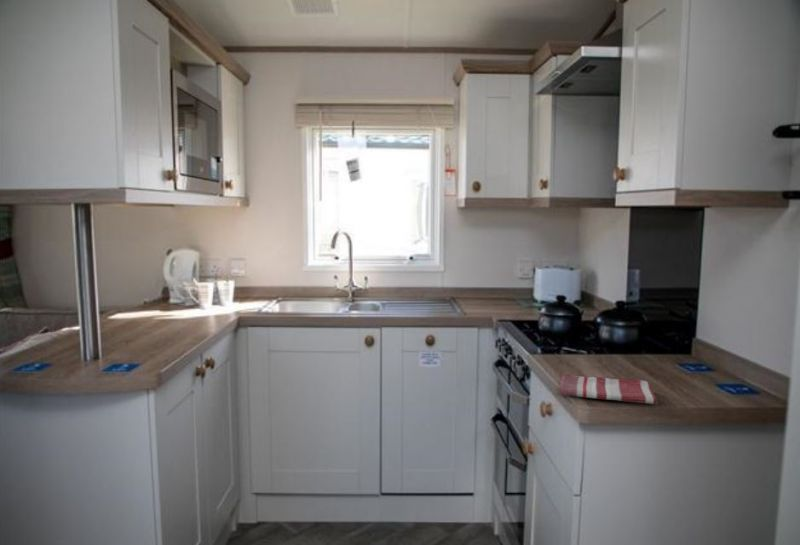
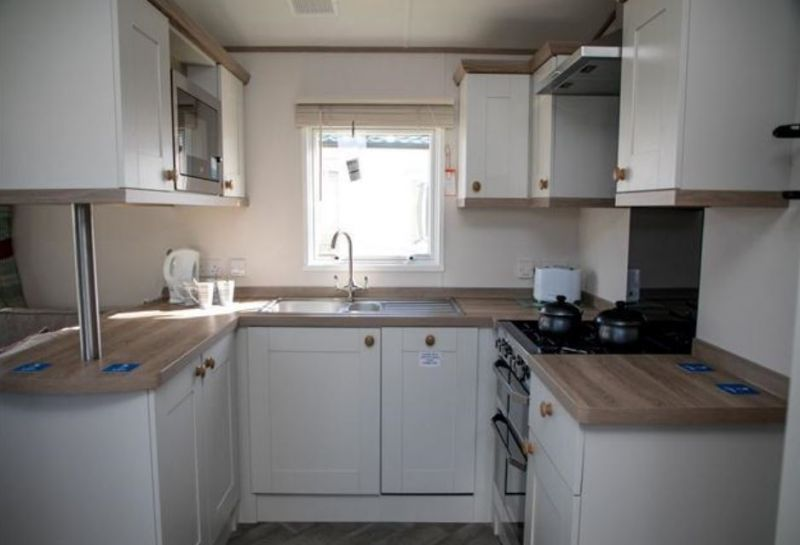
- dish towel (605, 387)
